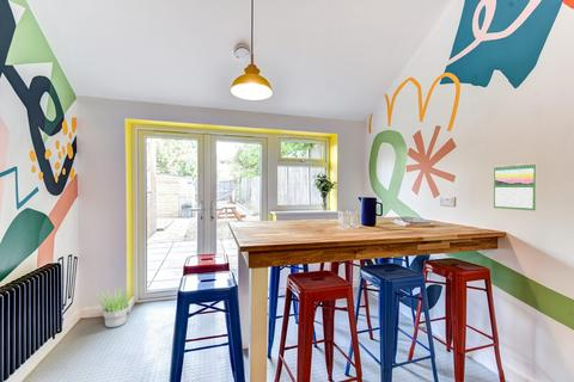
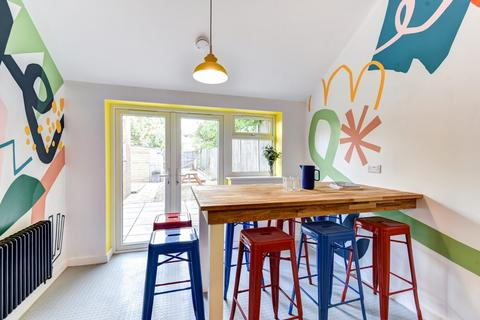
- potted plant (115, 308)
- calendar (513, 186)
